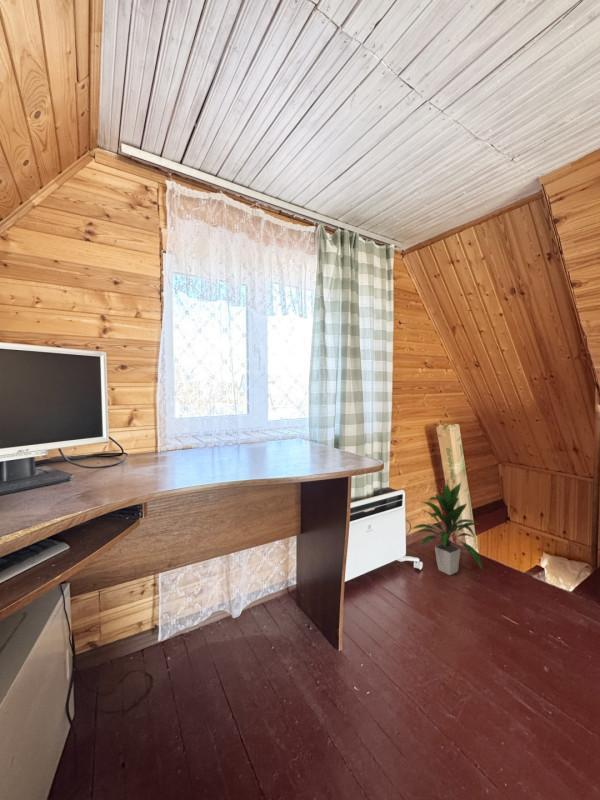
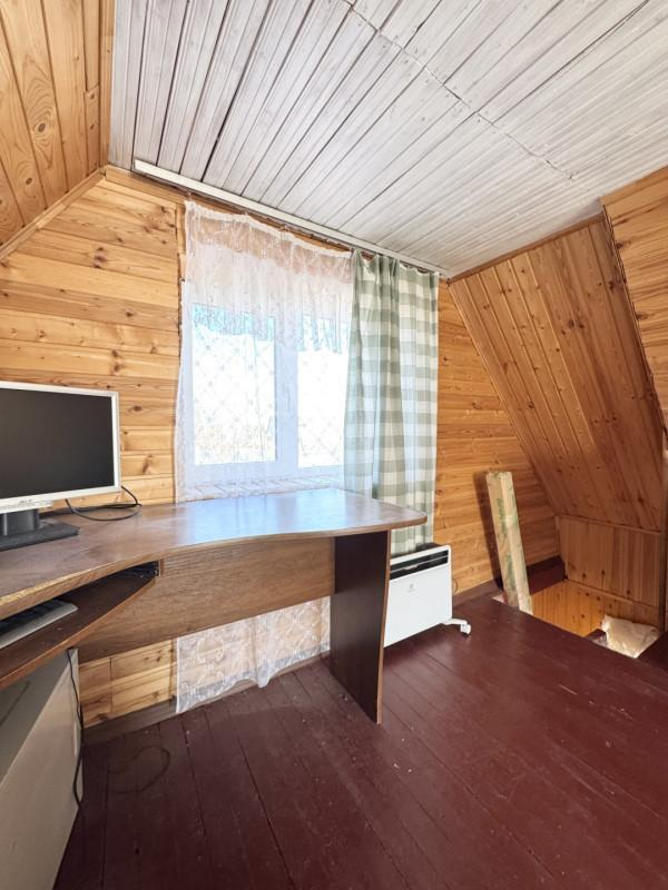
- indoor plant (449, 528)
